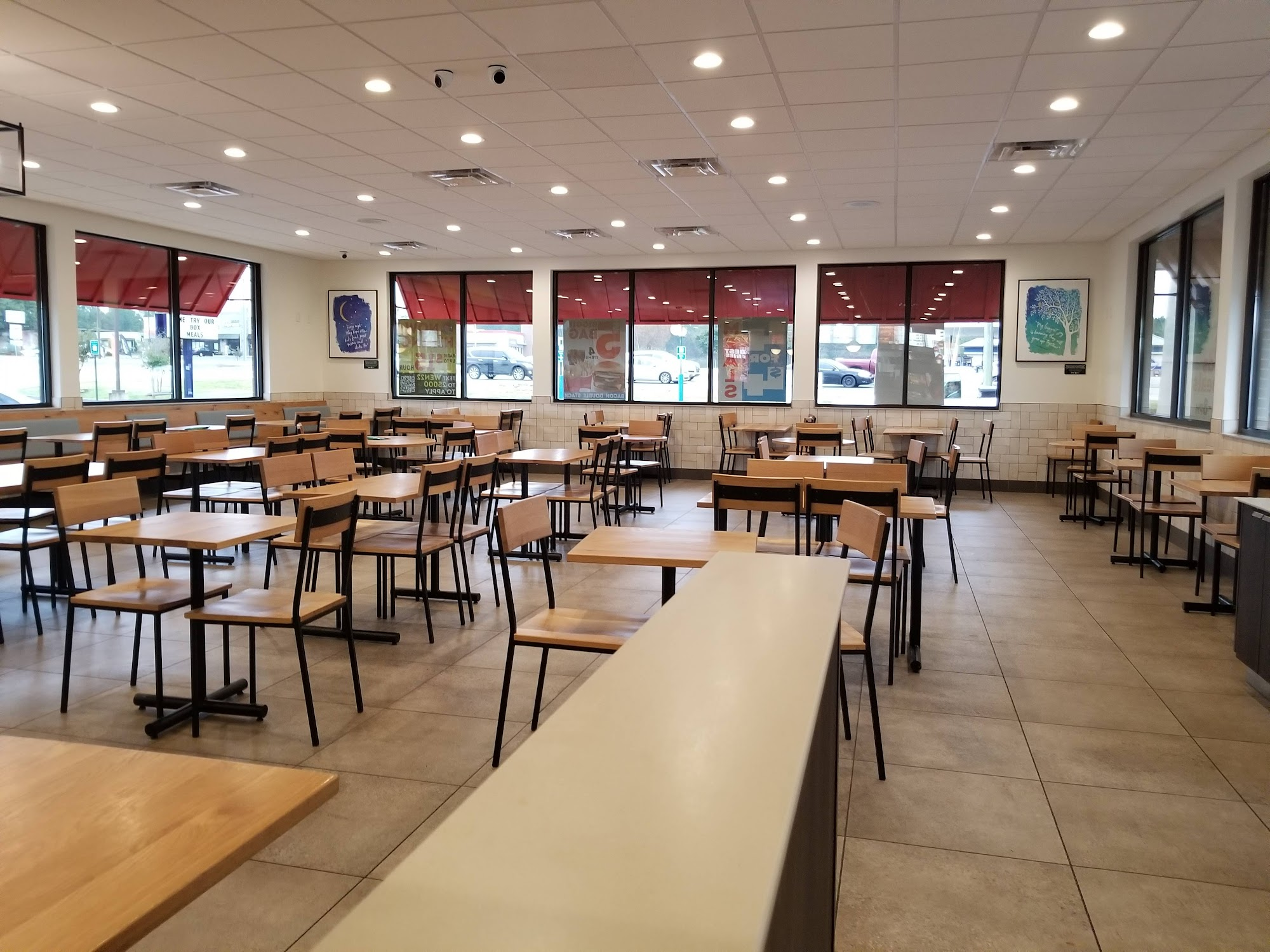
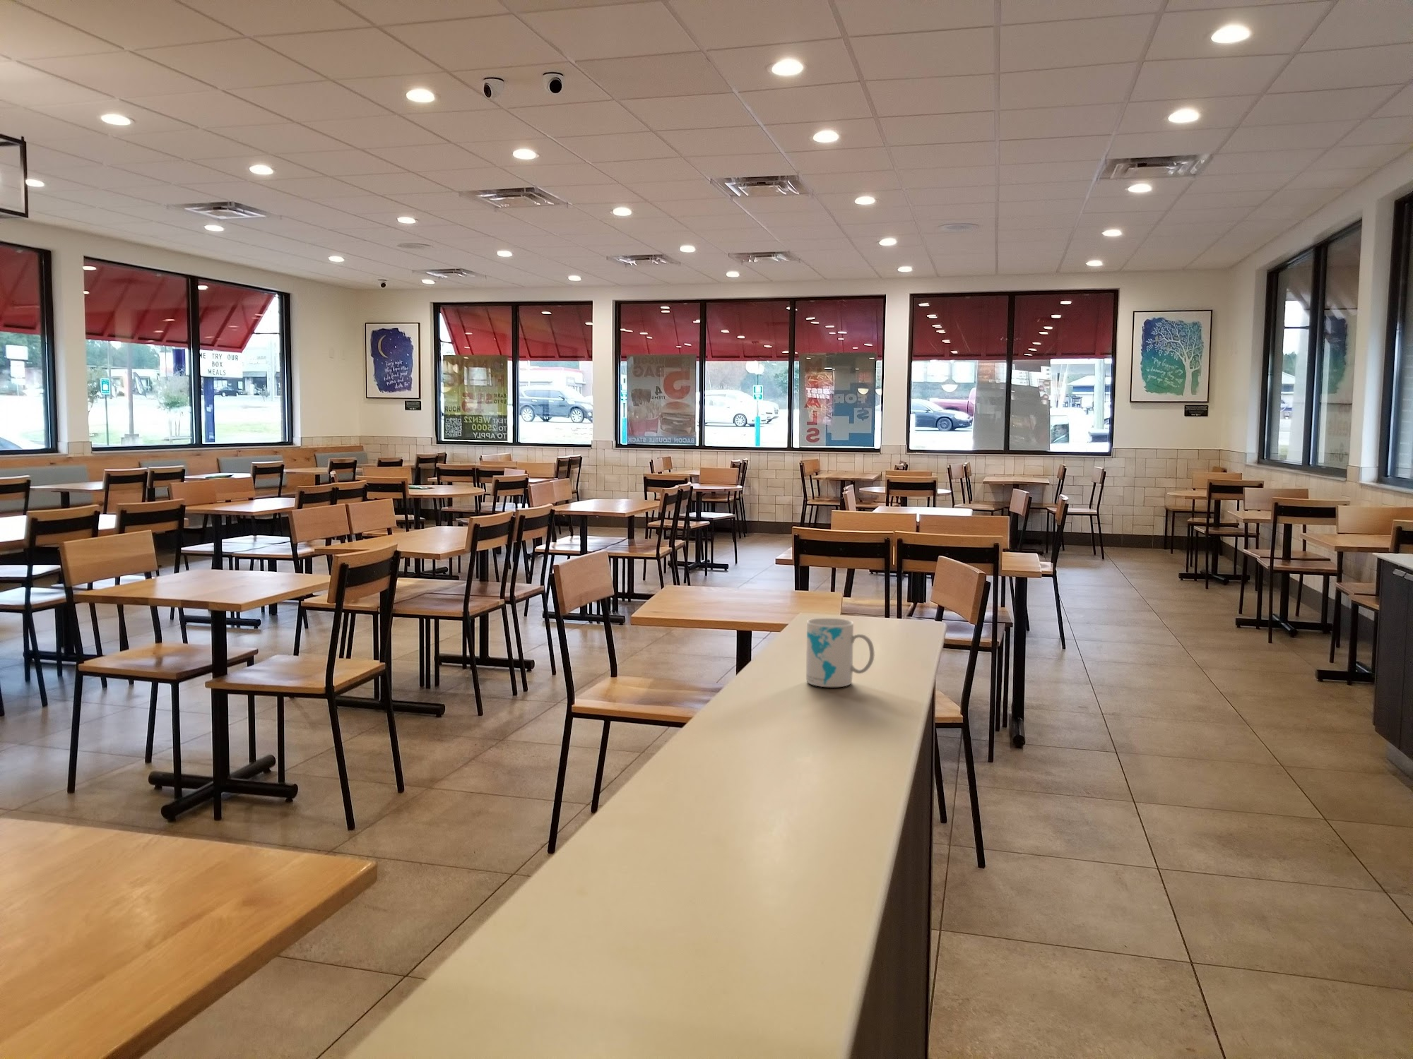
+ mug (840, 653)
